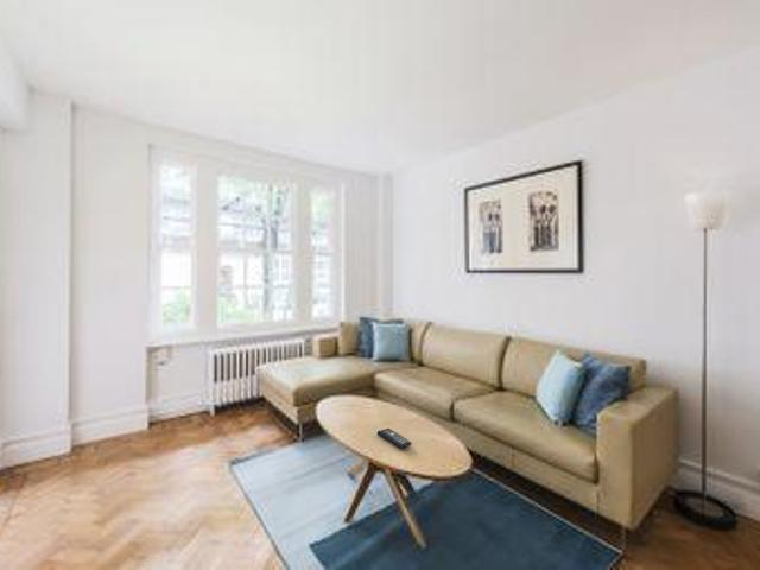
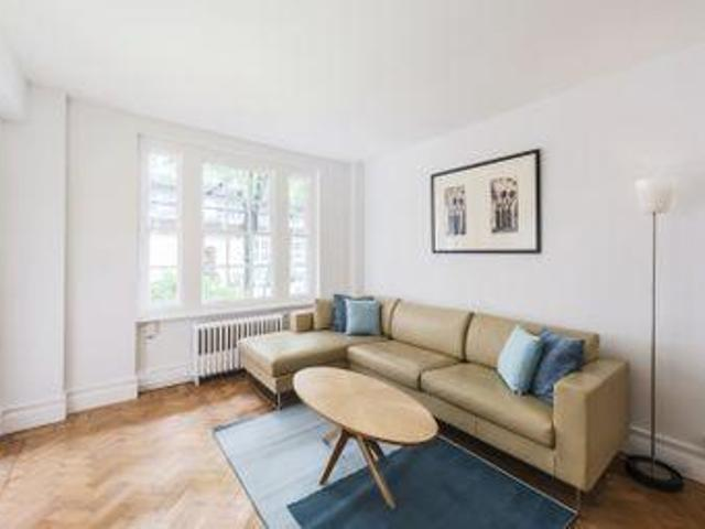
- remote control (393, 437)
